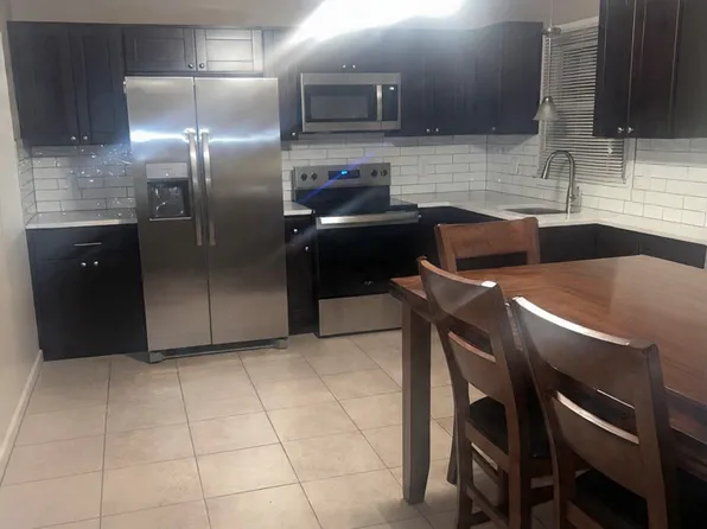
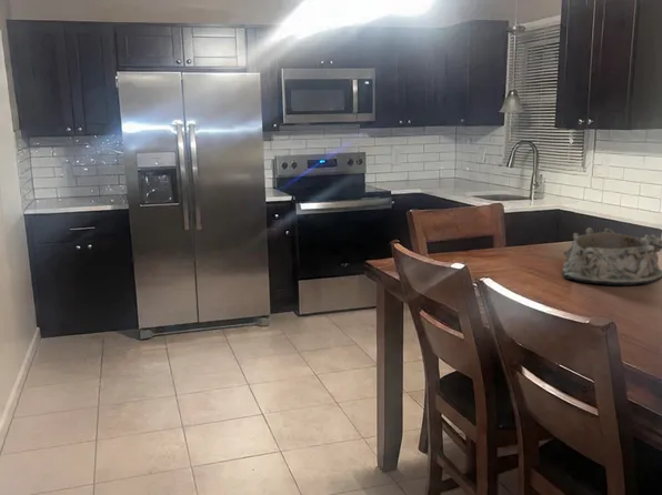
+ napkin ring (612, 254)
